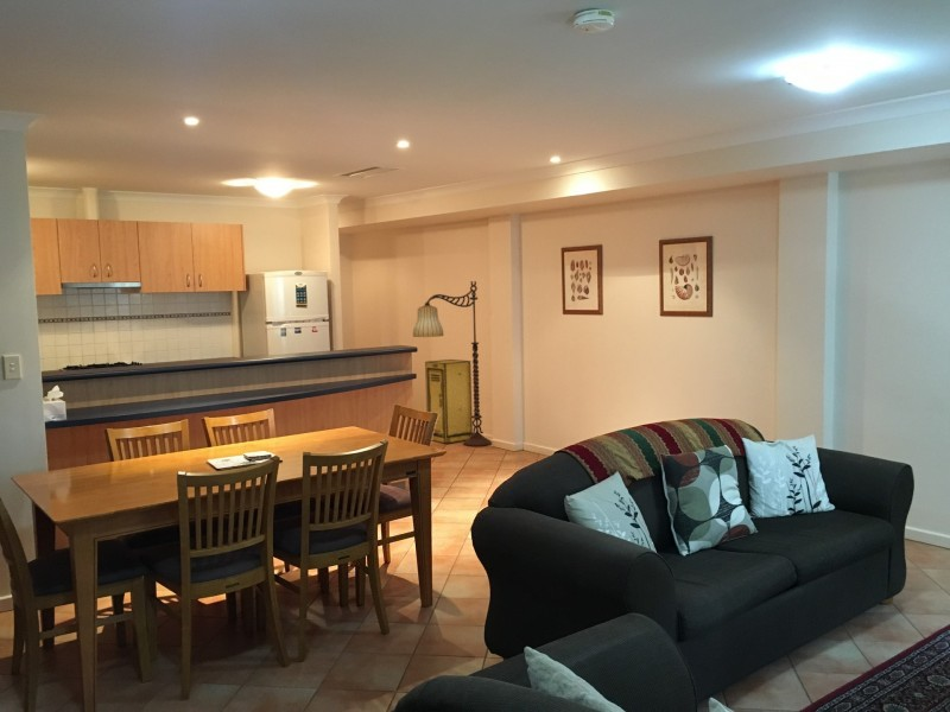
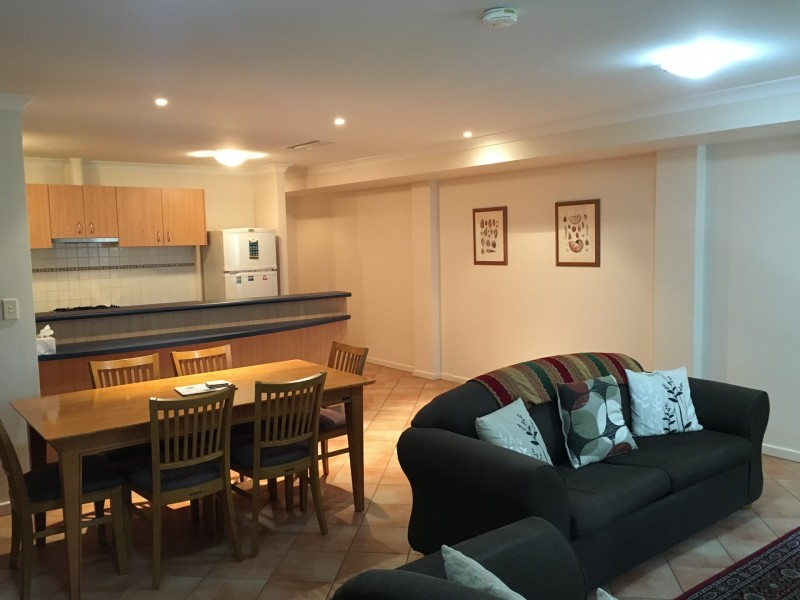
- floor lamp (473, 365)
- storage cabinet (449, 400)
